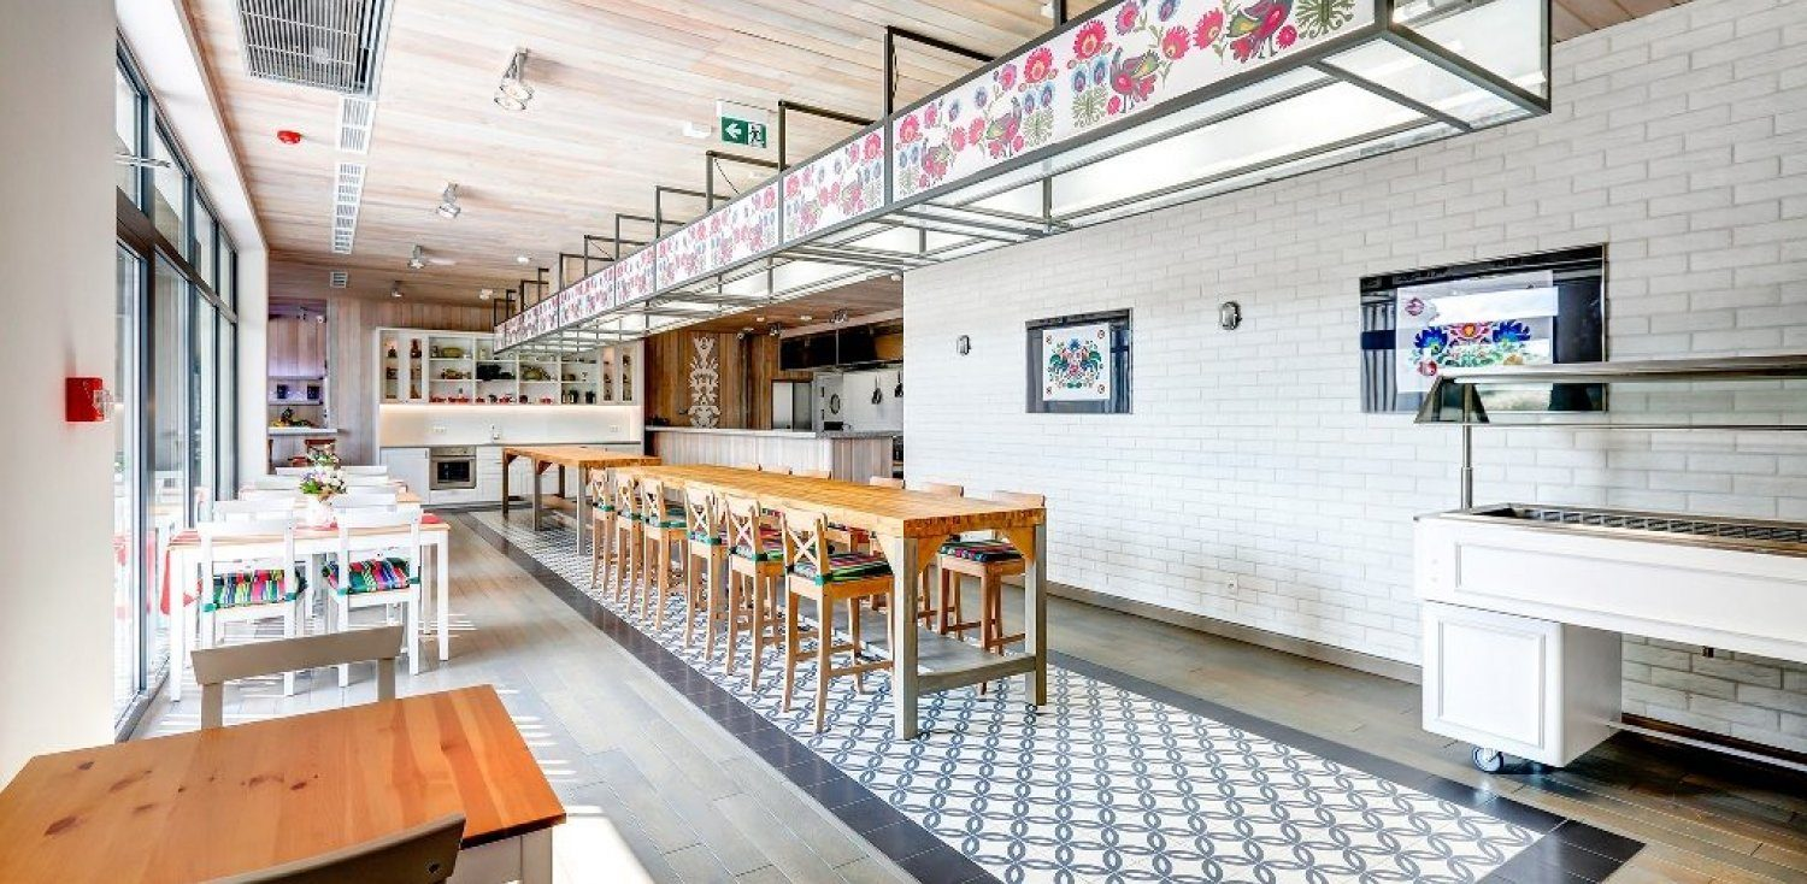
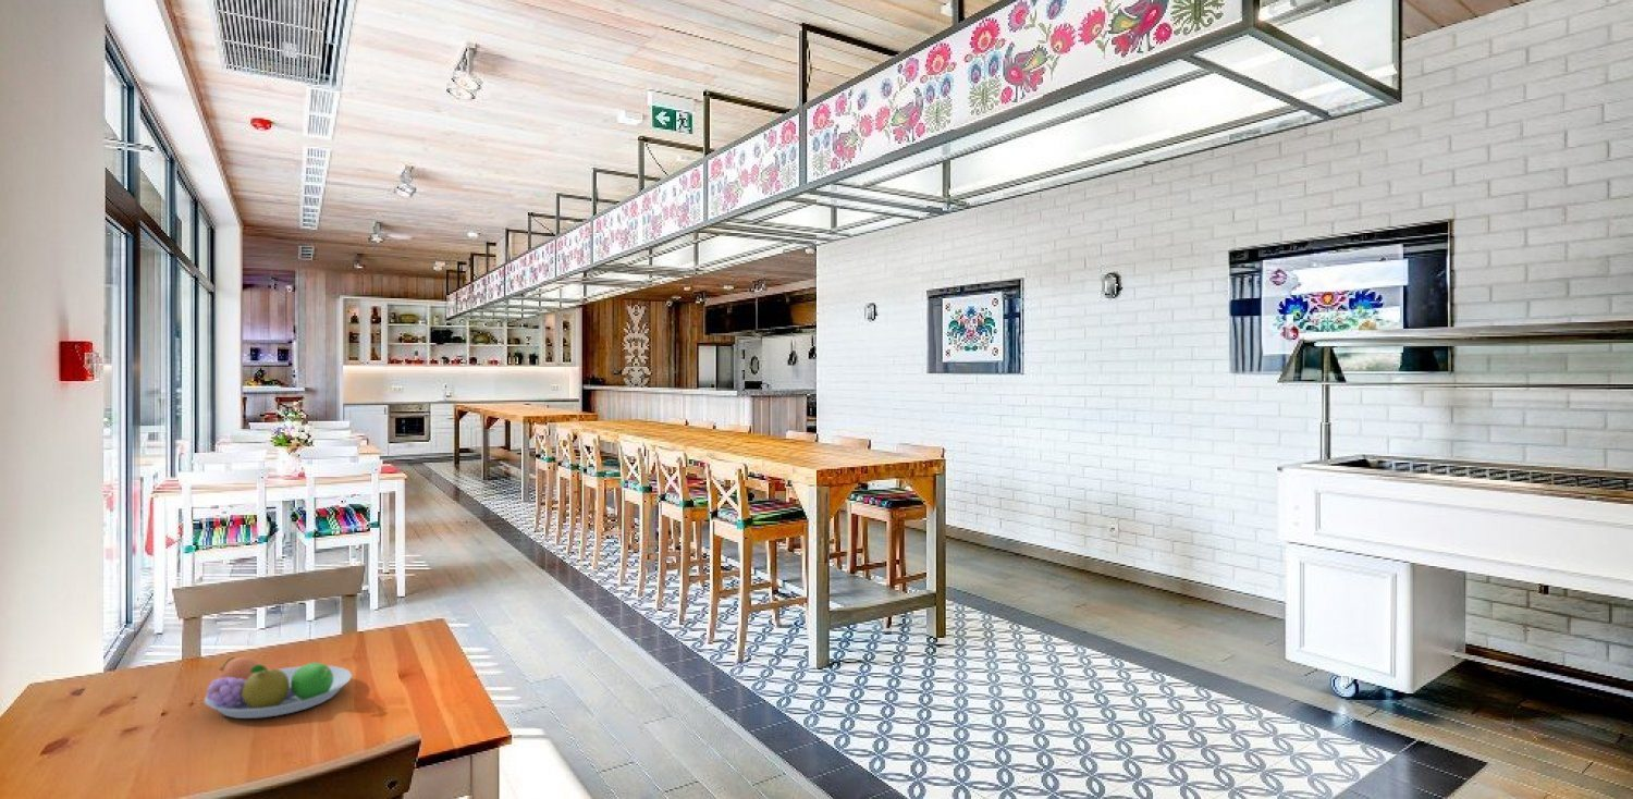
+ fruit bowl (282, 675)
